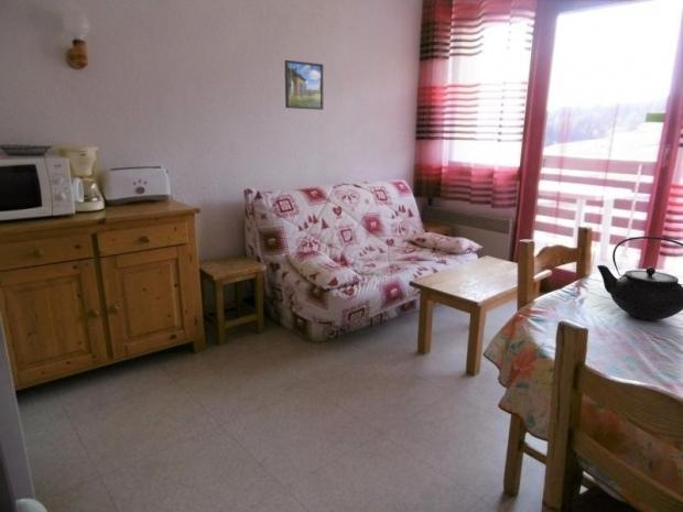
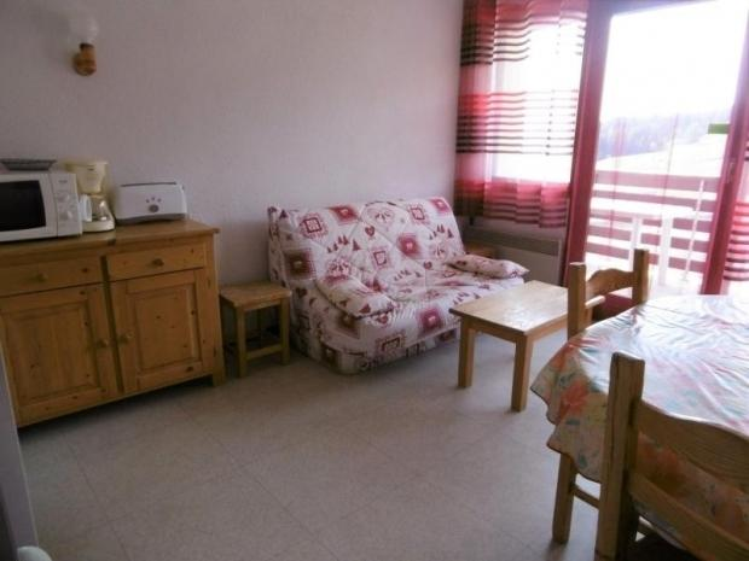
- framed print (304, 85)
- teapot (642, 276)
